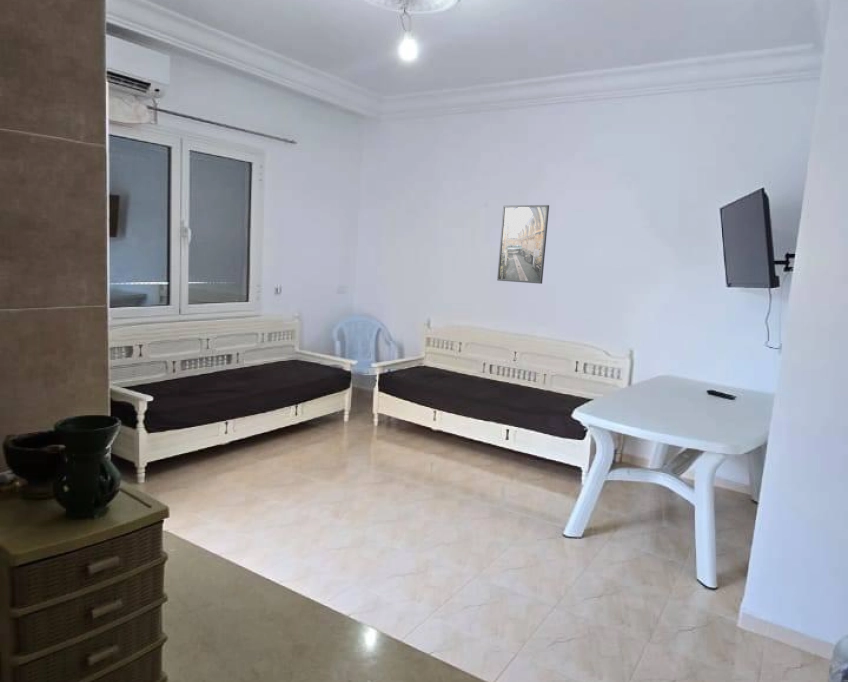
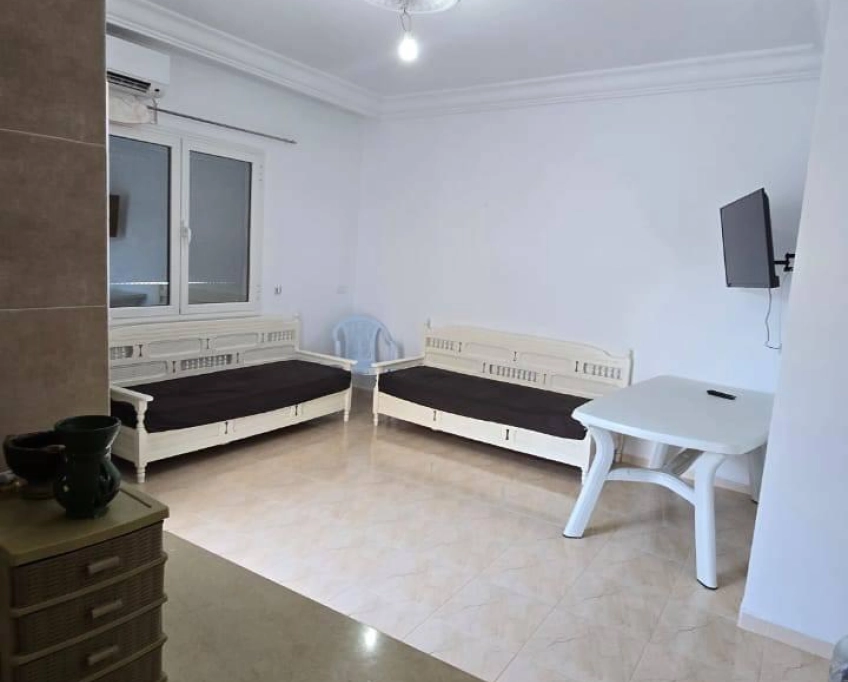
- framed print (522, 244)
